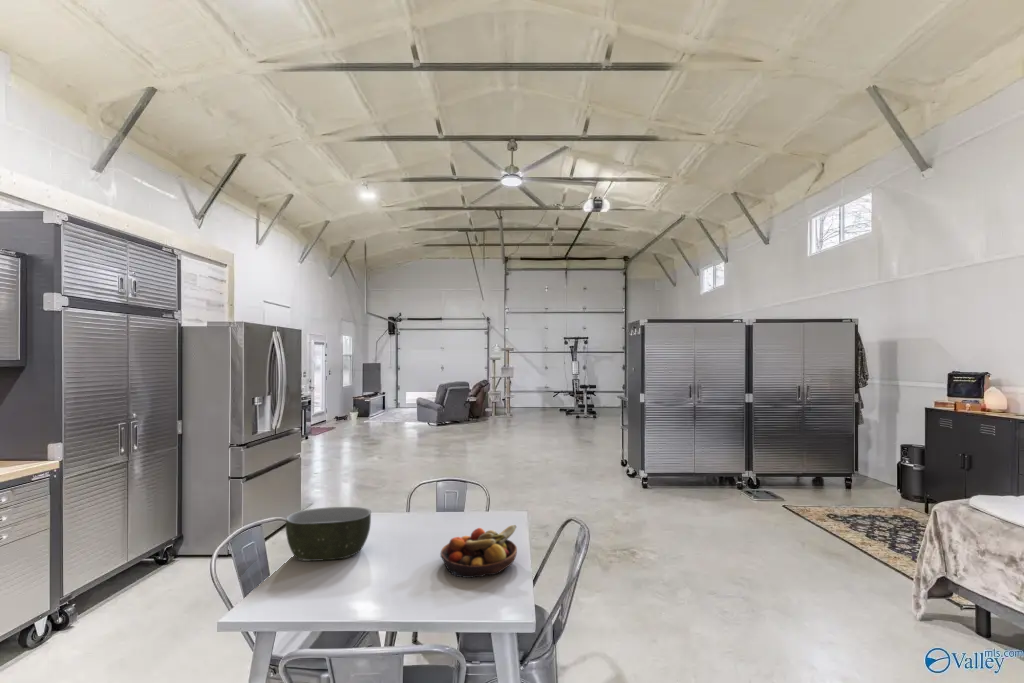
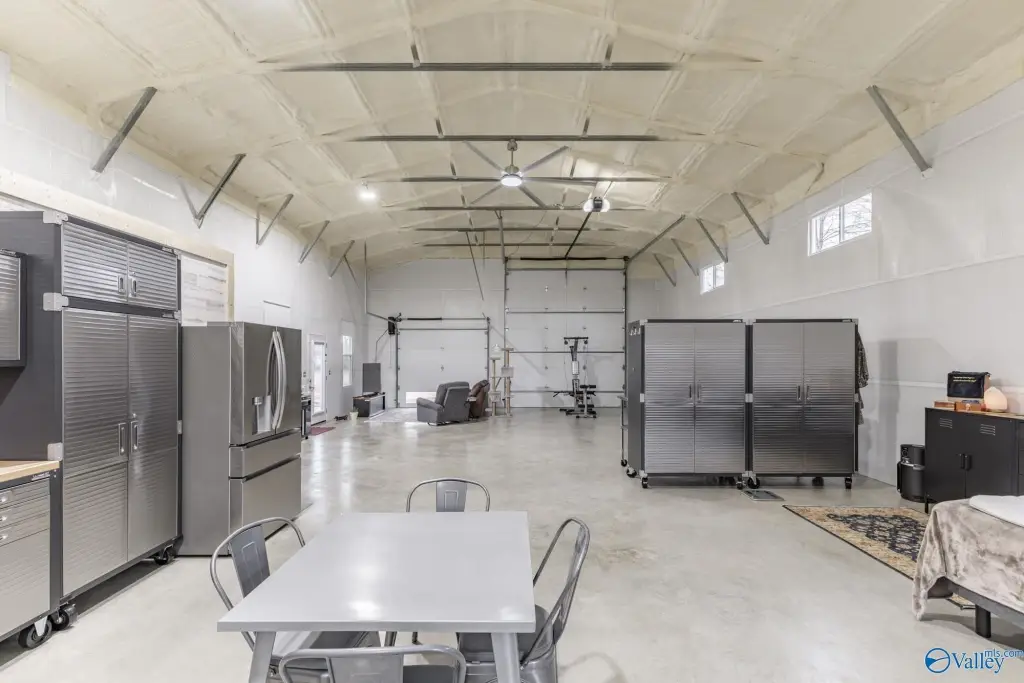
- bowl (329, 533)
- fruit bowl (479, 546)
